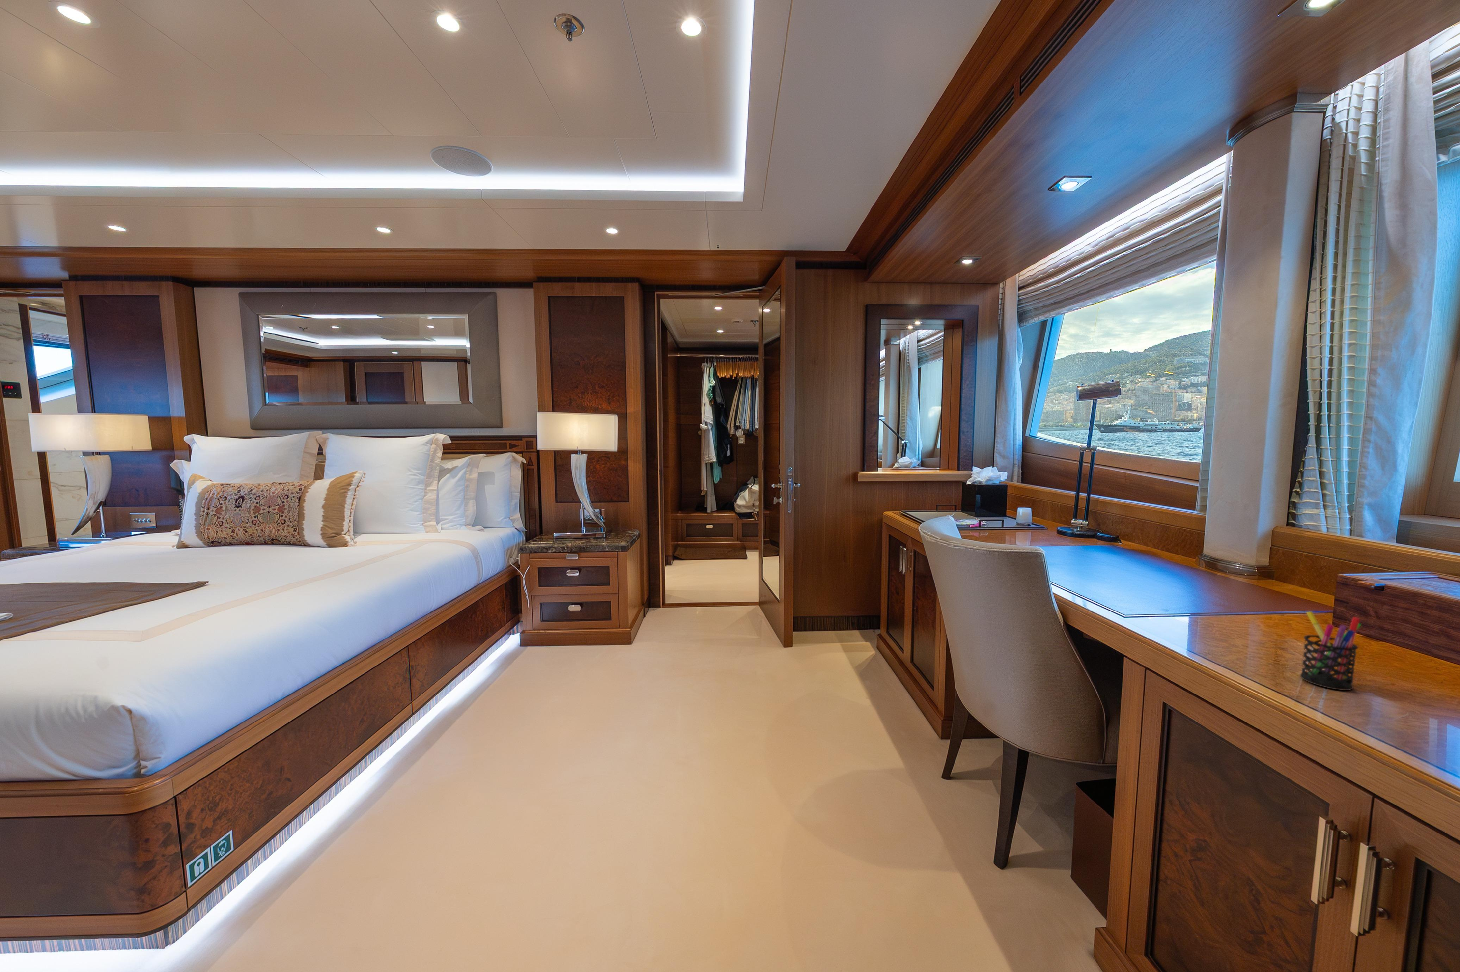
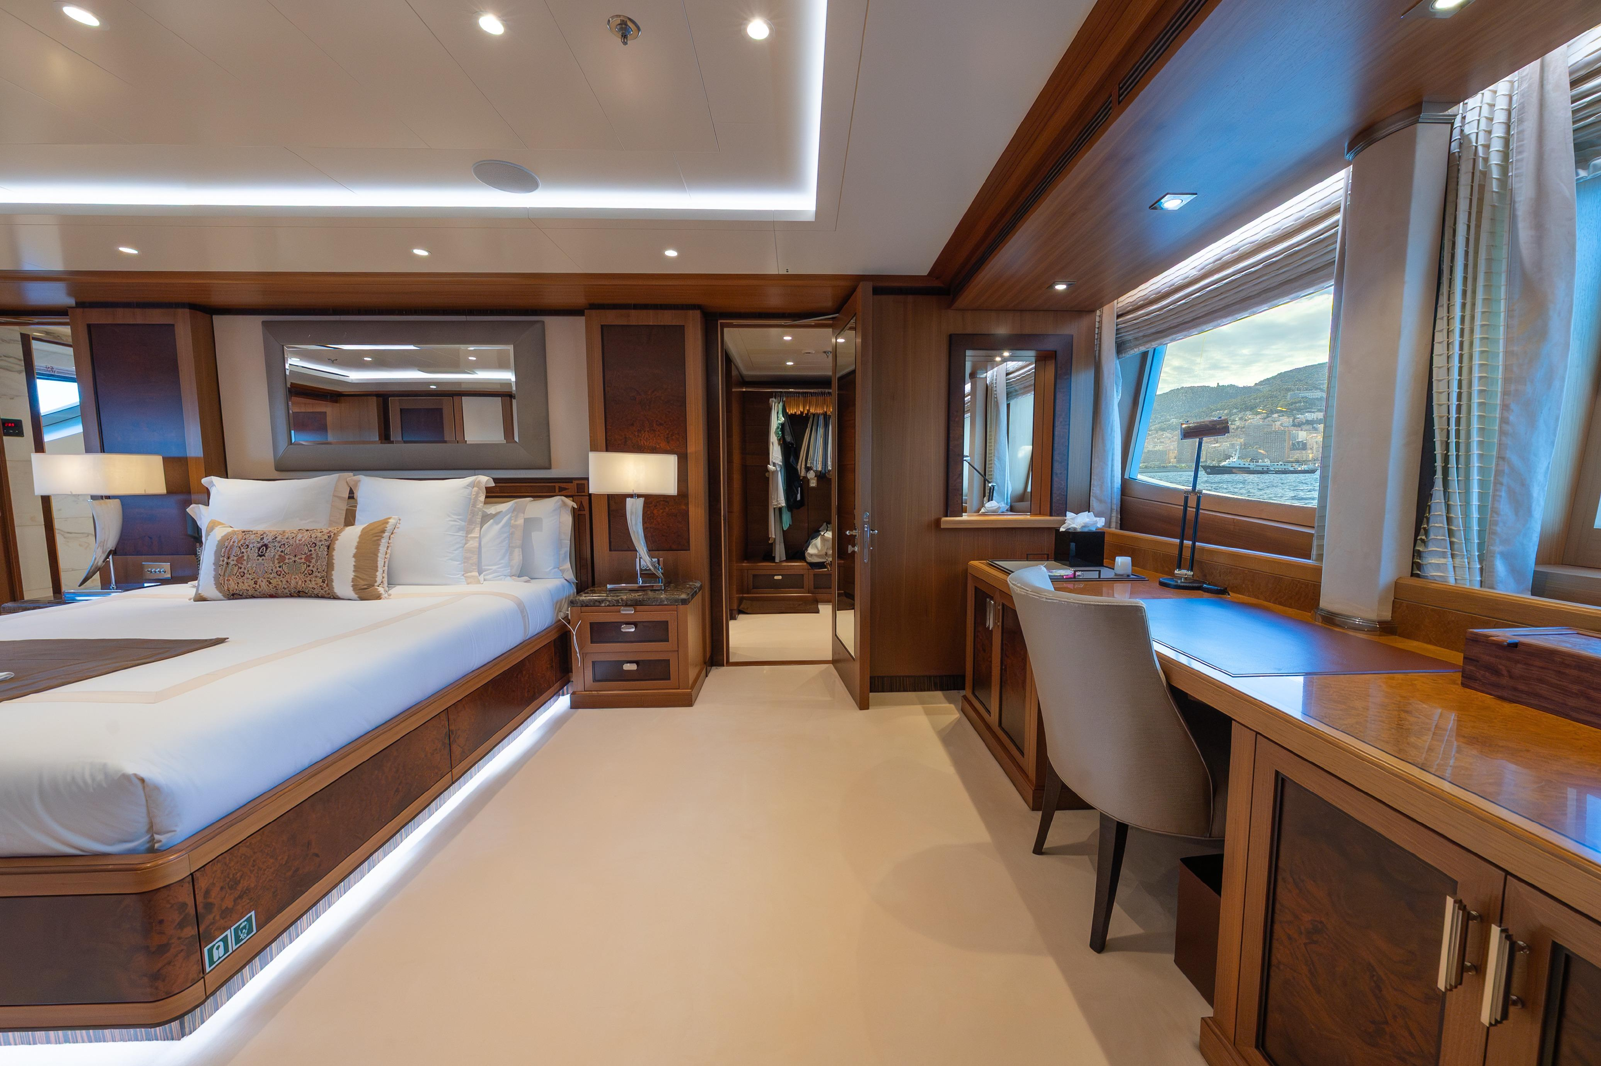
- pen holder (1336, 648)
